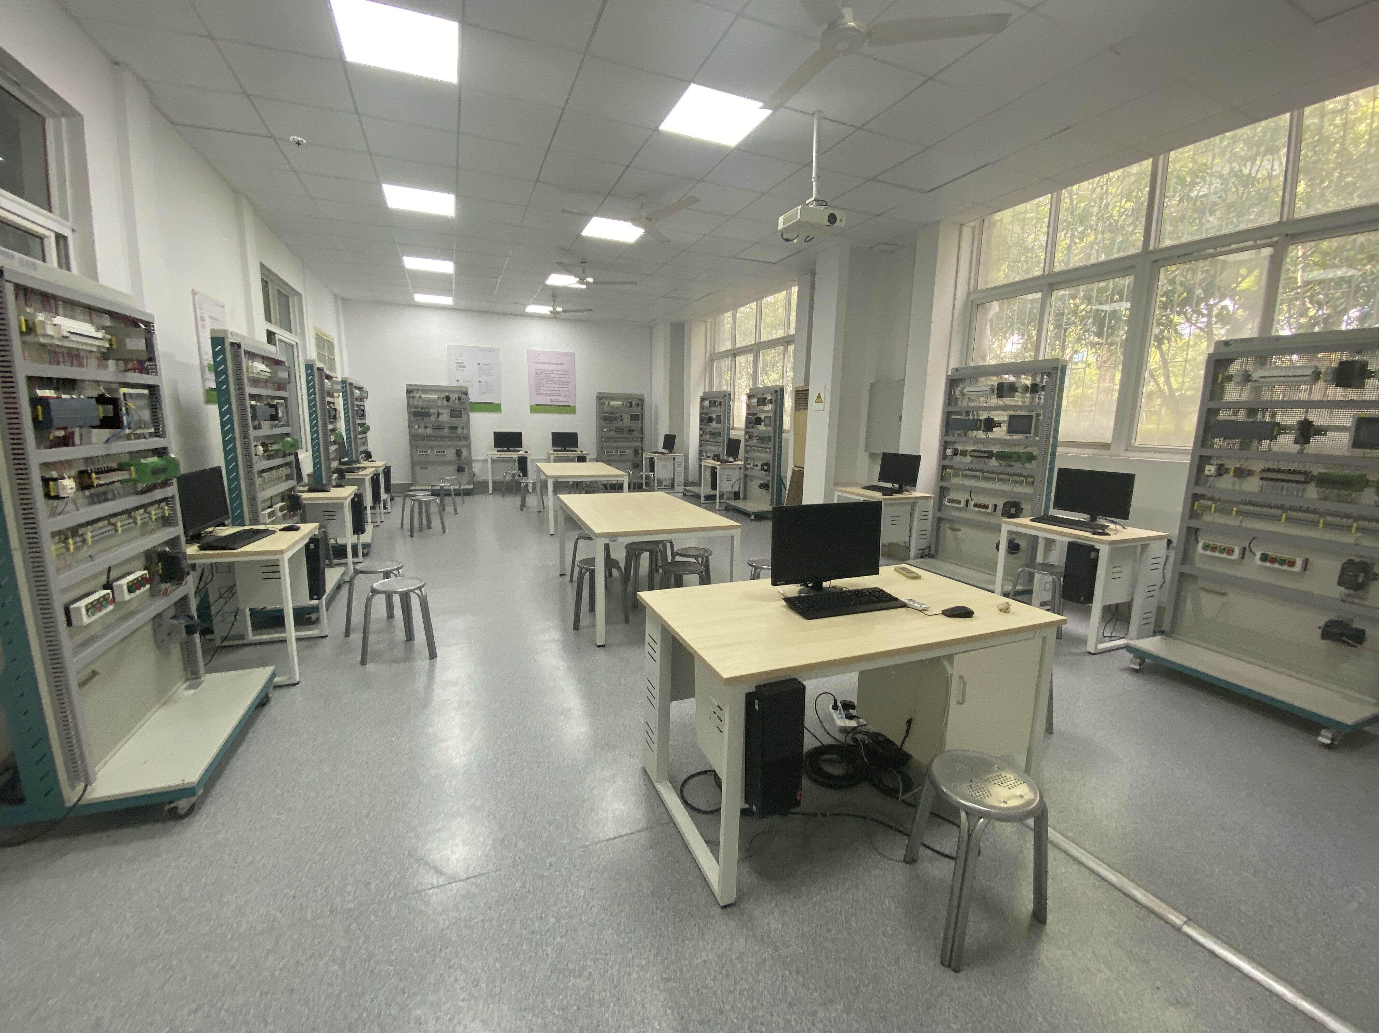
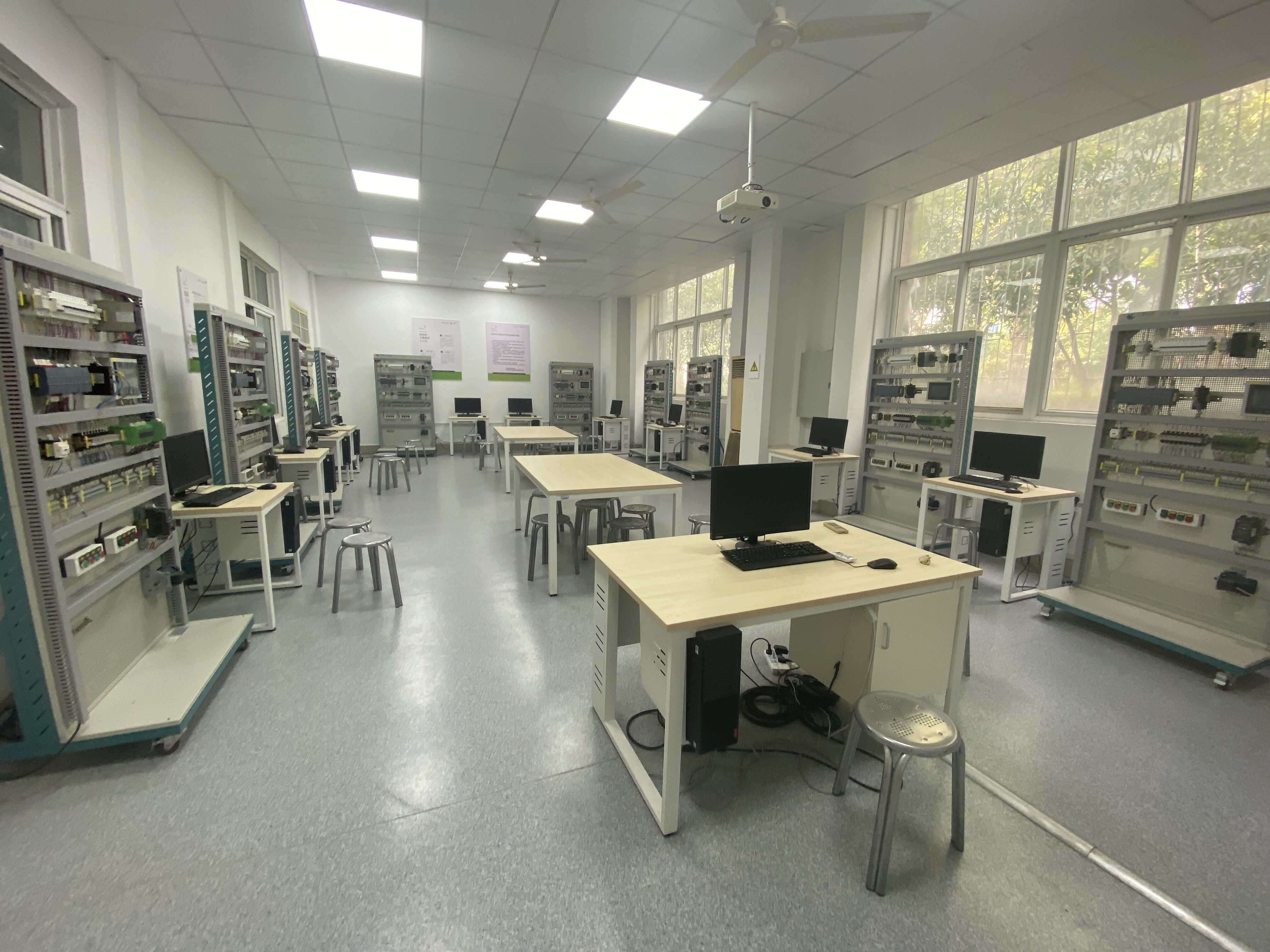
- smoke detector (298, 141)
